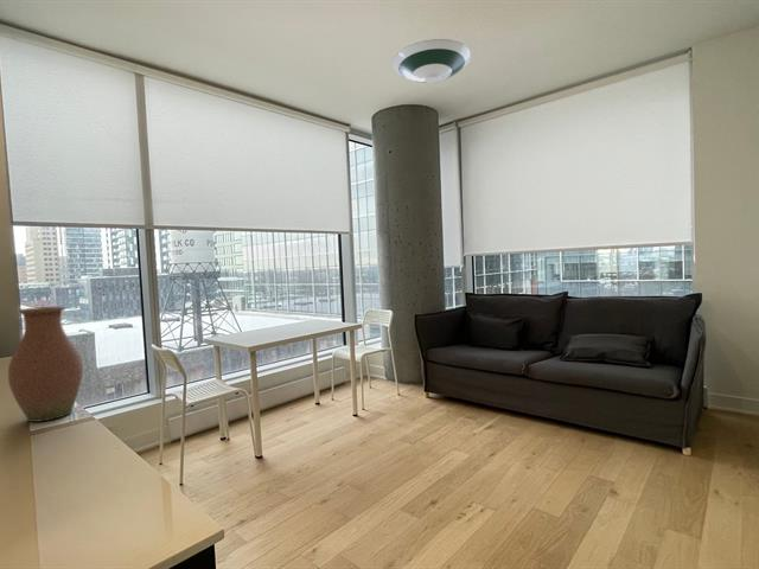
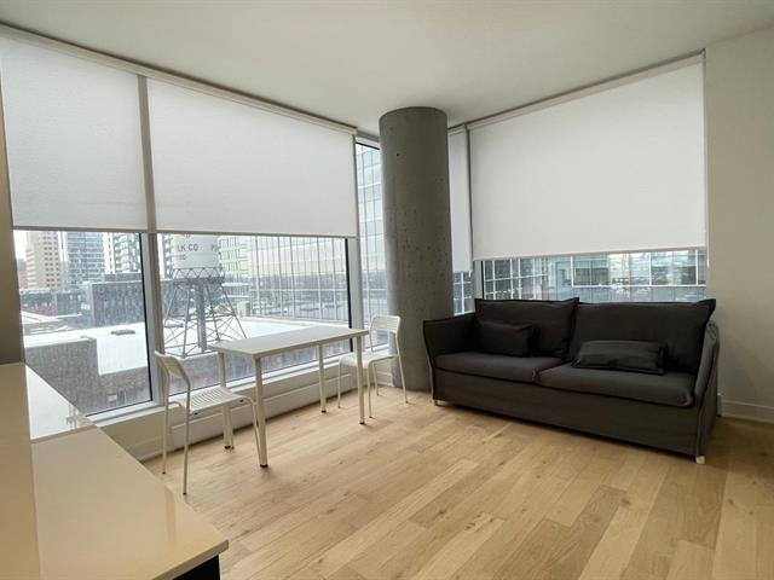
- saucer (430, 70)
- vase (46, 362)
